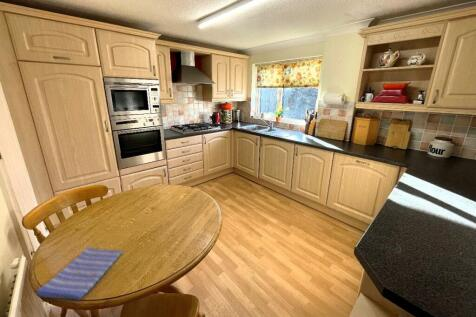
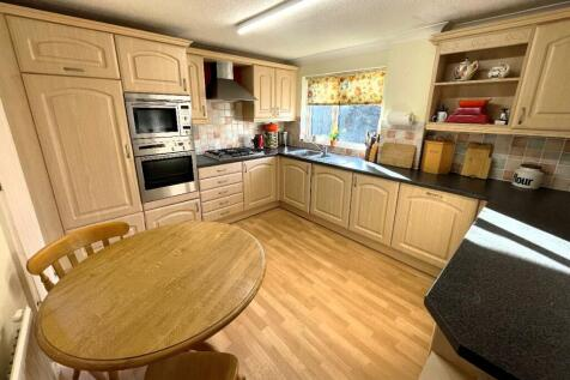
- dish towel (83, 270)
